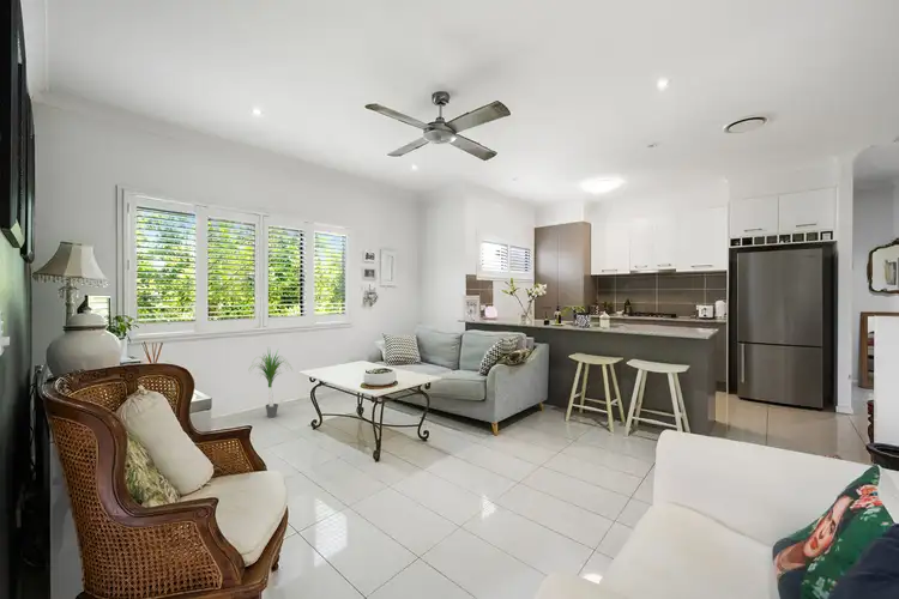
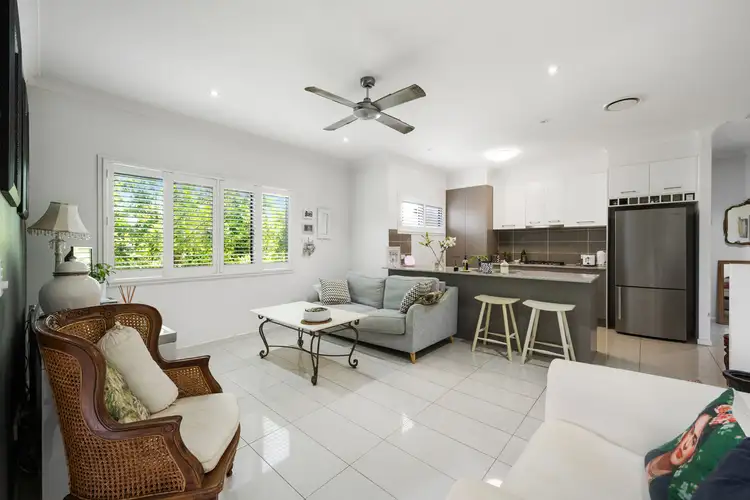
- potted plant (270, 380)
